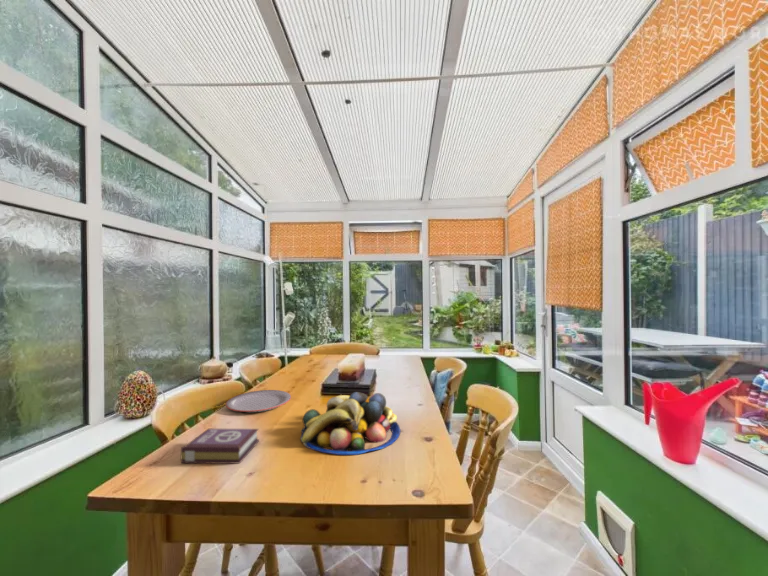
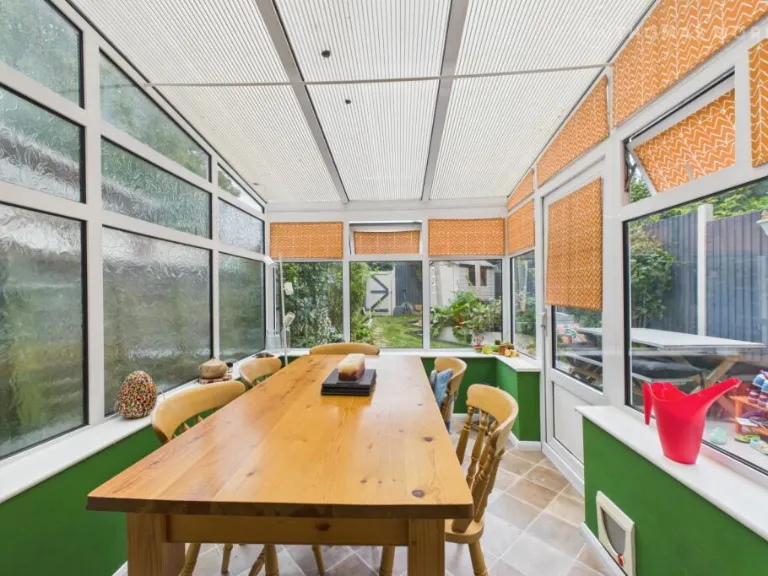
- book (222, 443)
- plate (259, 401)
- fruit bowl (351, 414)
